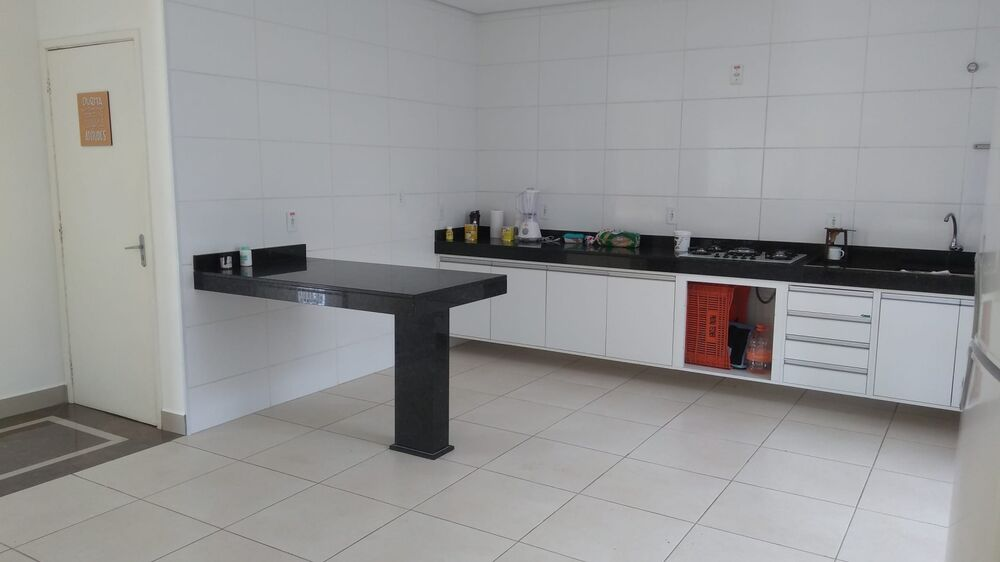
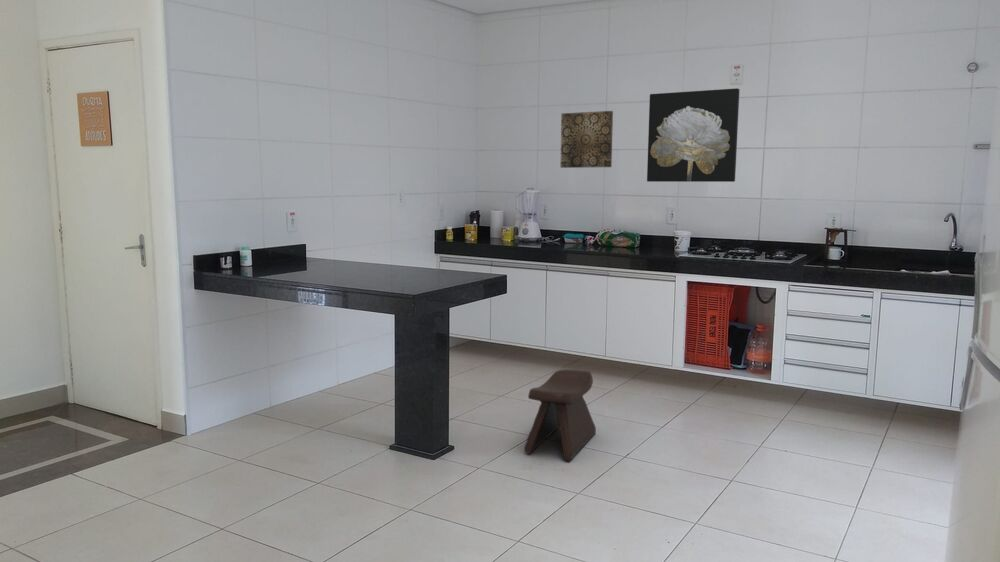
+ stool (562, 411)
+ wall art (586, 140)
+ wall art (691, 137)
